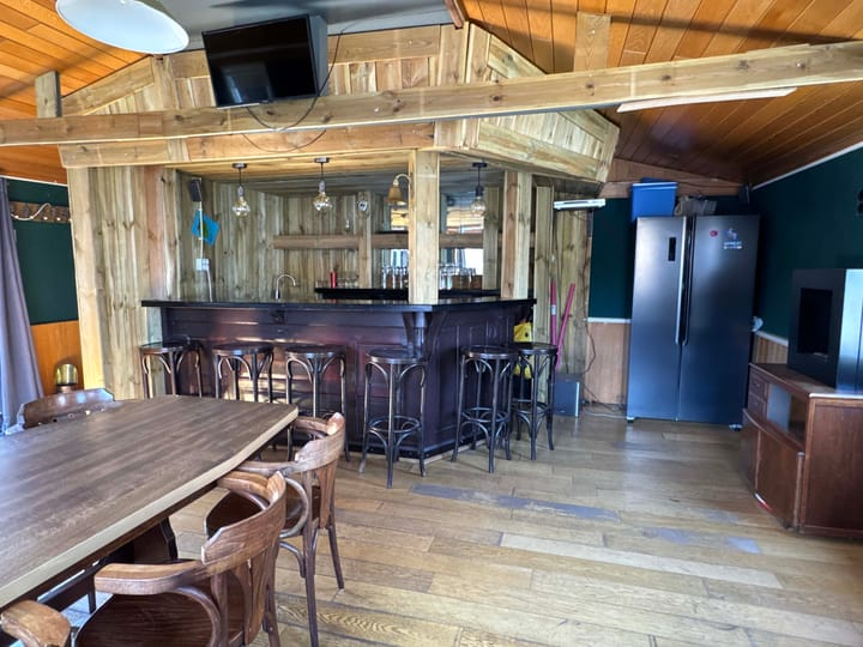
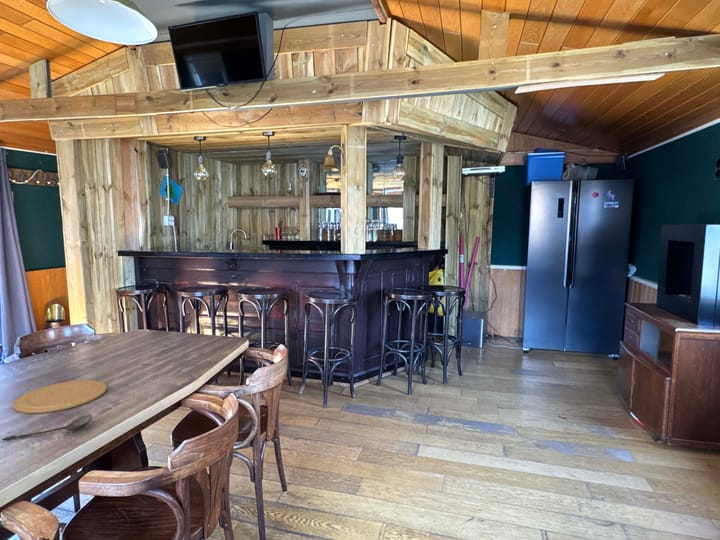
+ plate (62, 394)
+ spoon (49, 430)
